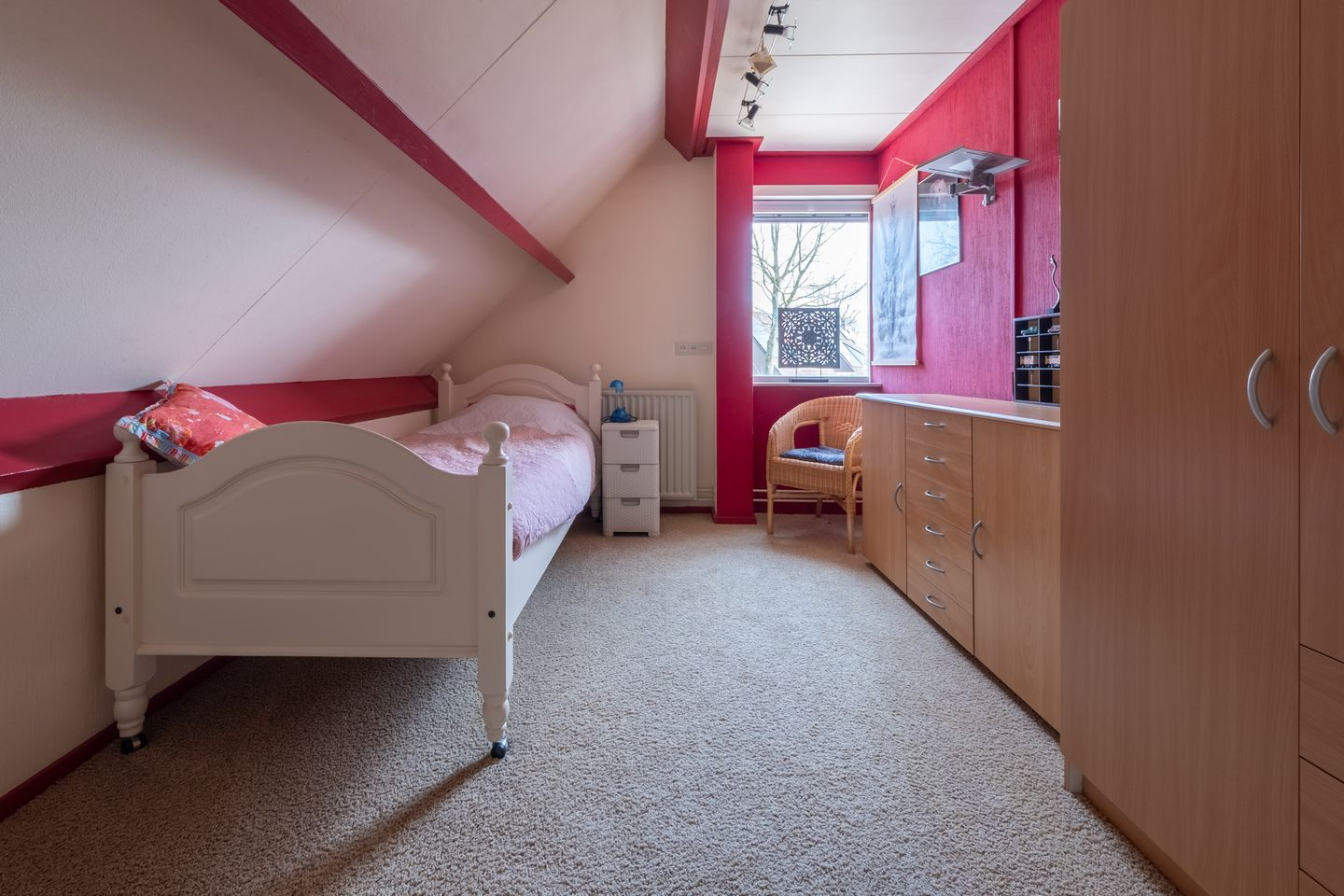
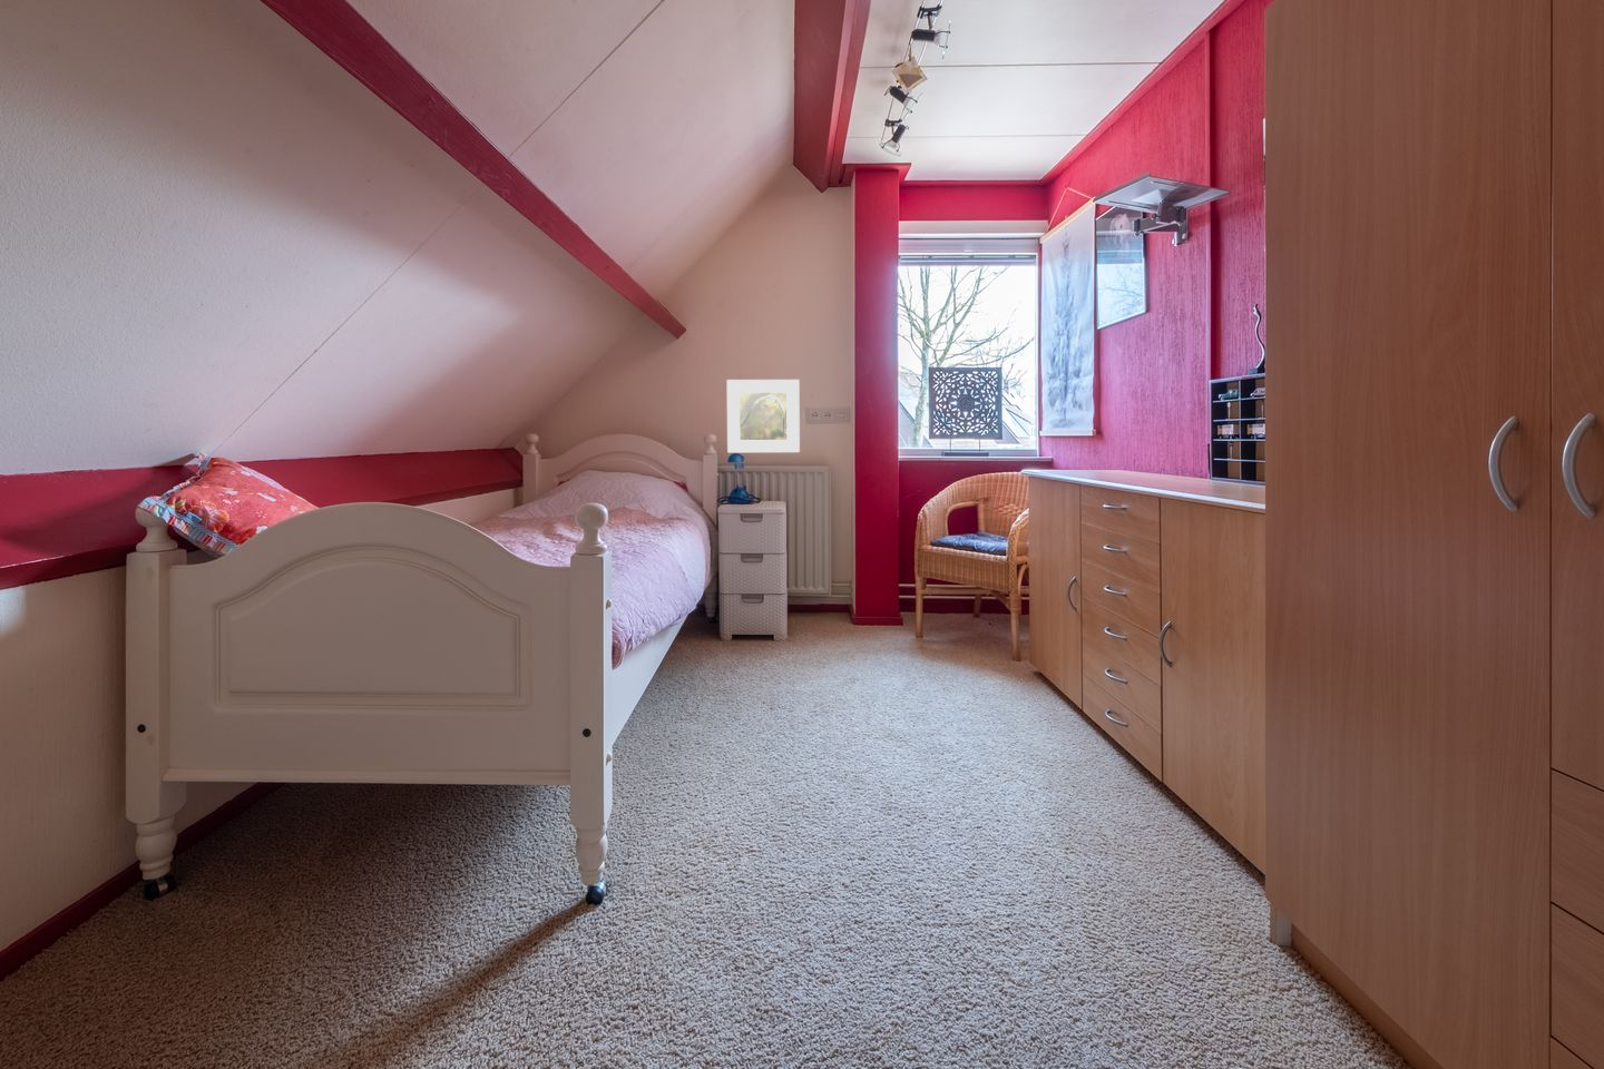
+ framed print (763, 415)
